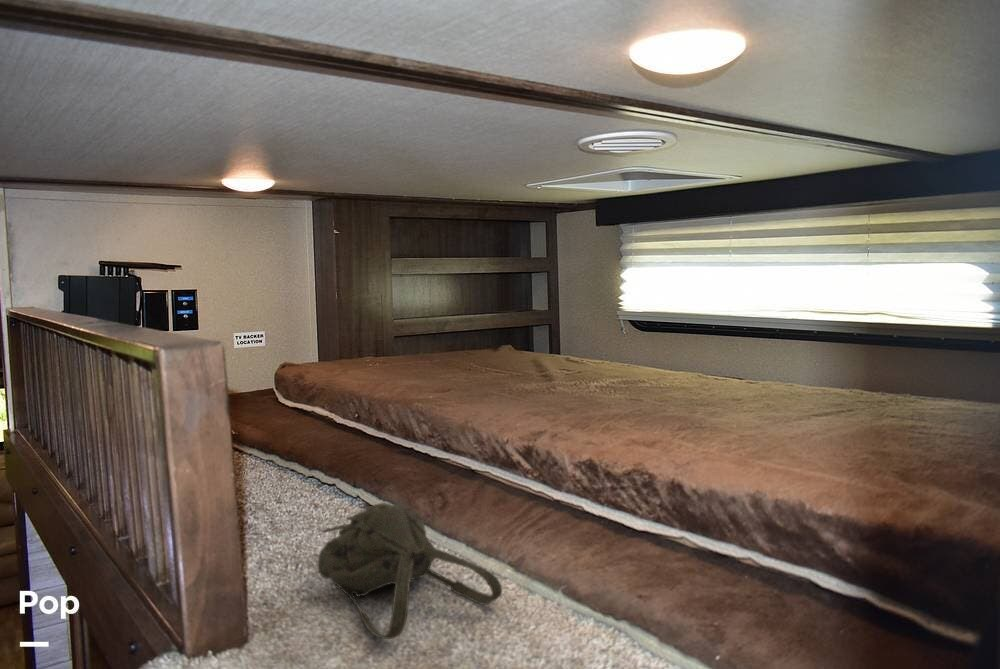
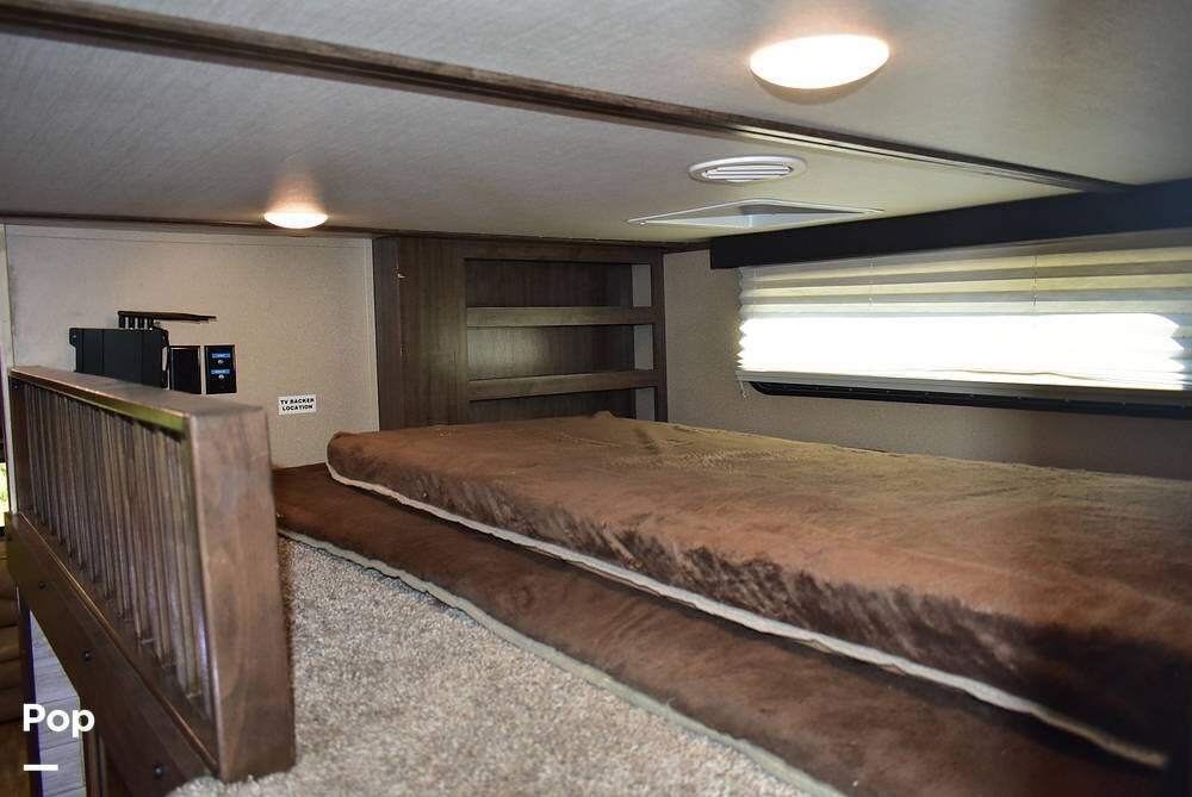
- backpack (397, 554)
